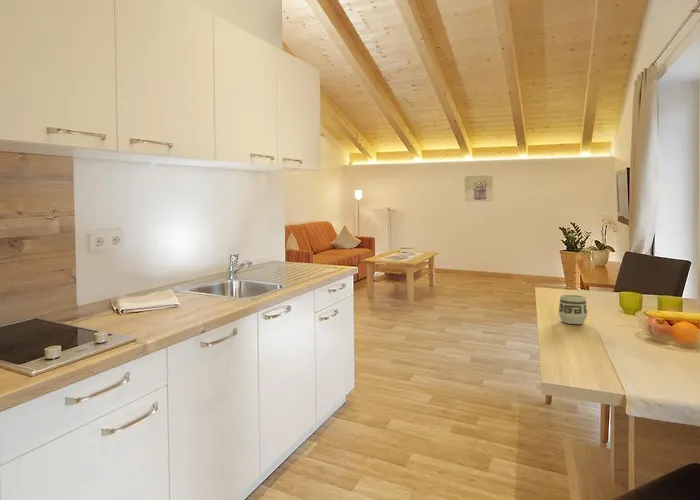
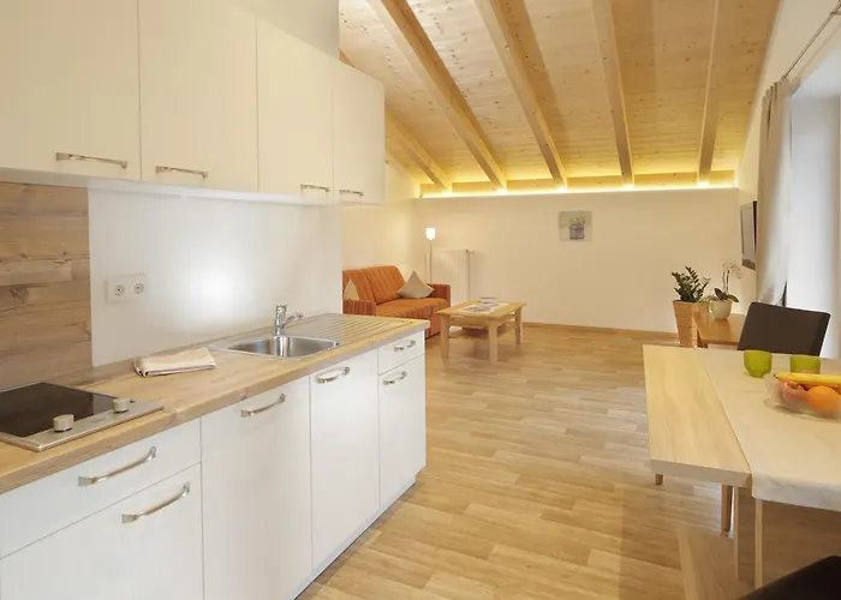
- cup (572, 309)
